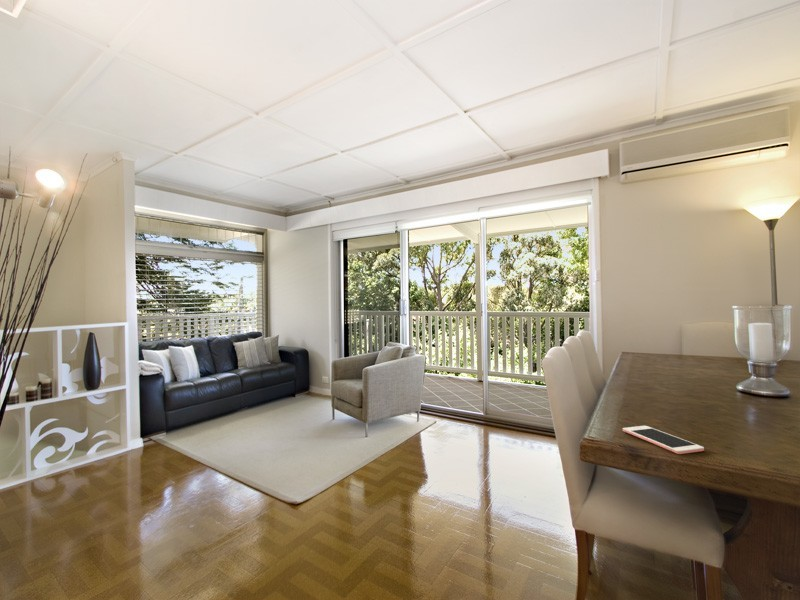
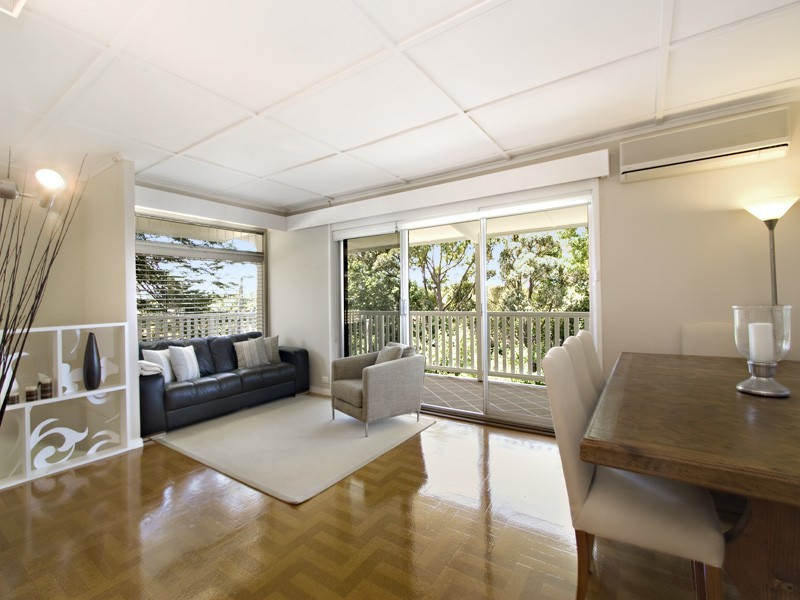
- cell phone (660, 438)
